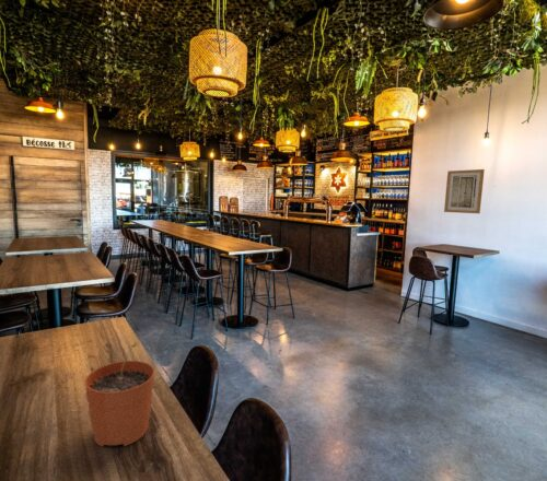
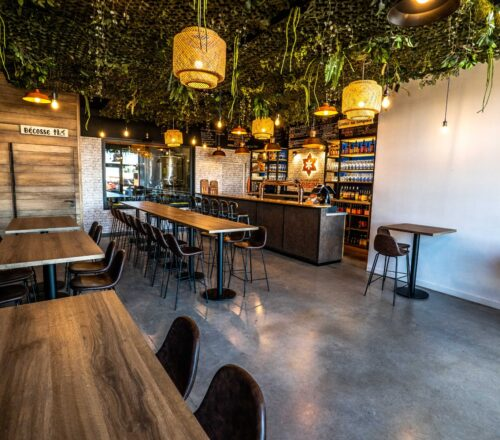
- plant pot (120, 388)
- wall art (463, 191)
